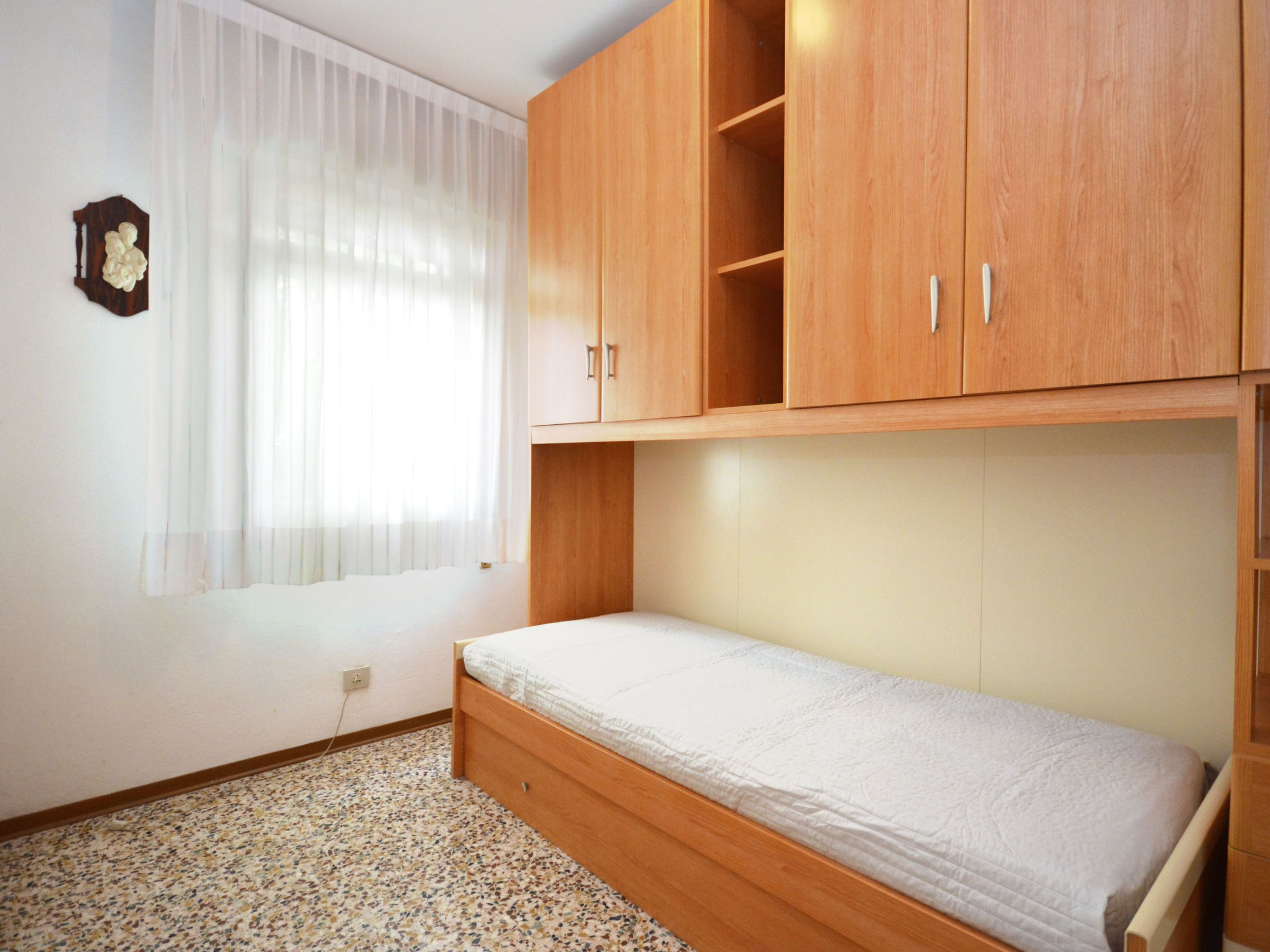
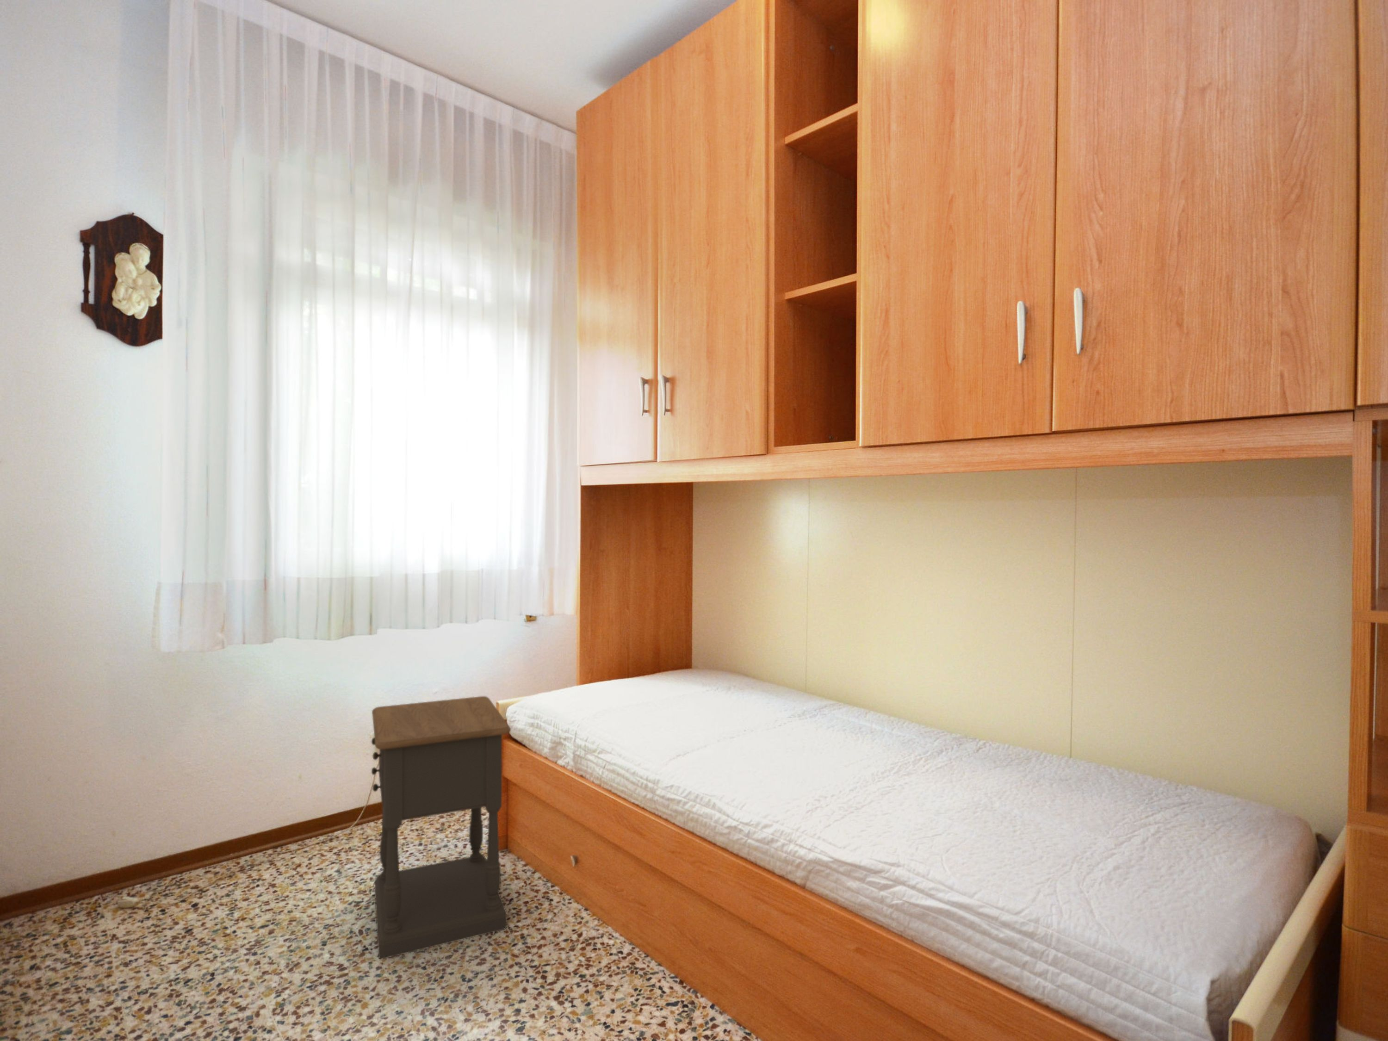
+ nightstand (437, 812)
